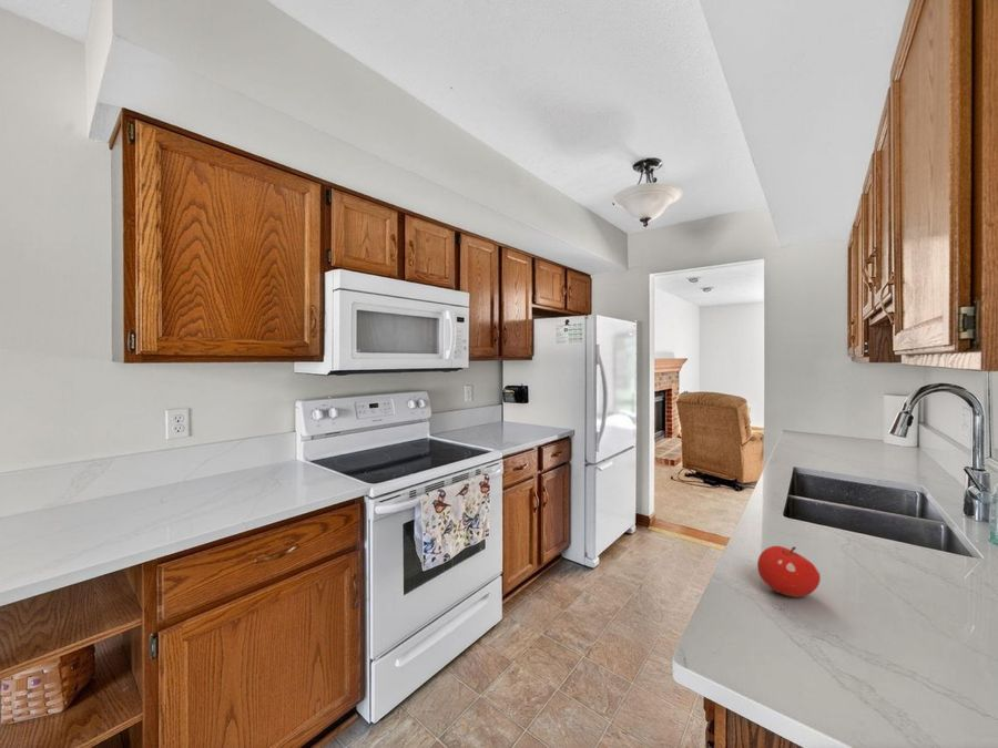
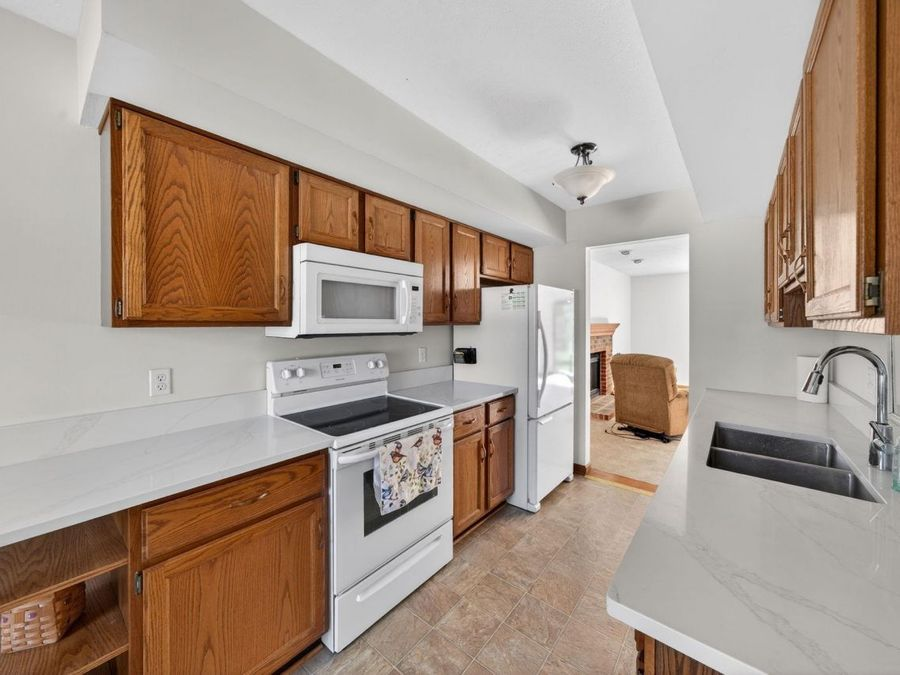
- fruit (787, 568)
